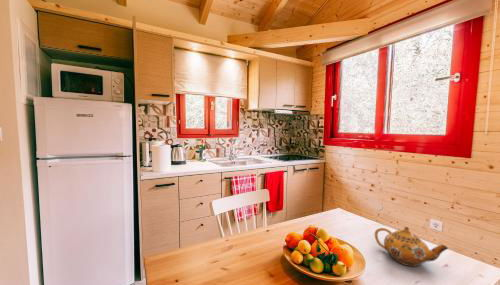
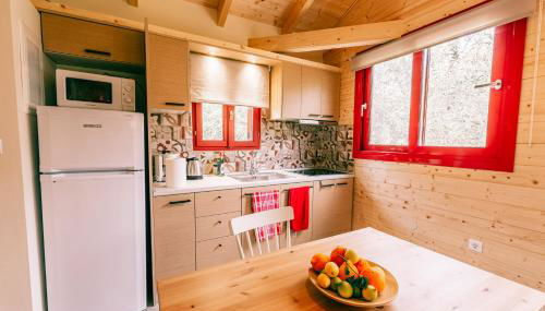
- teapot (406, 243)
